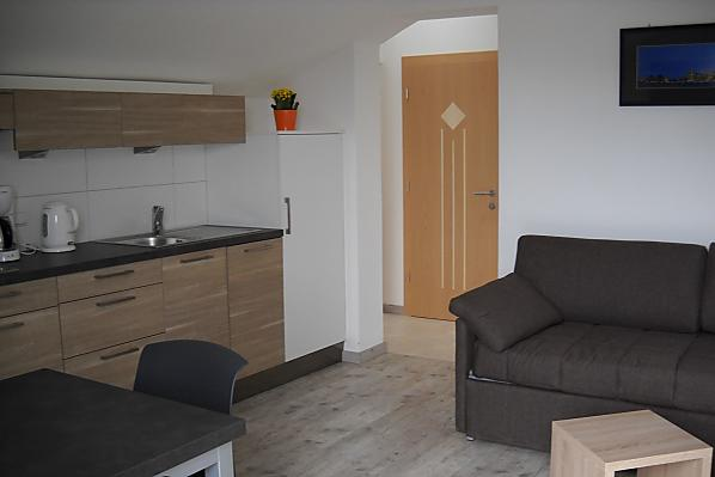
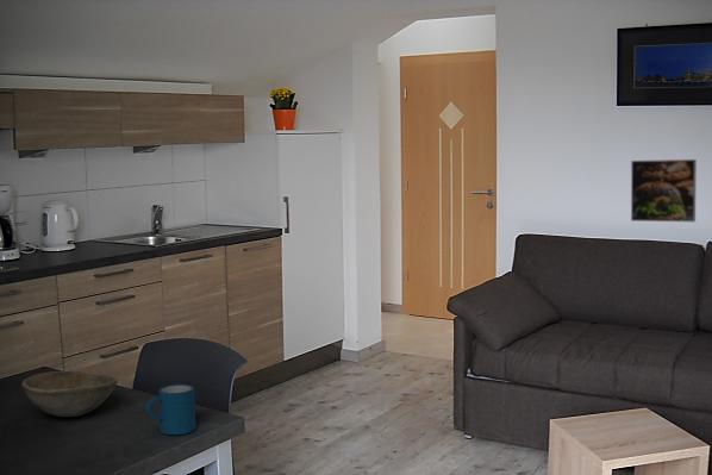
+ mug (169, 411)
+ bowl (70, 395)
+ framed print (662, 190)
